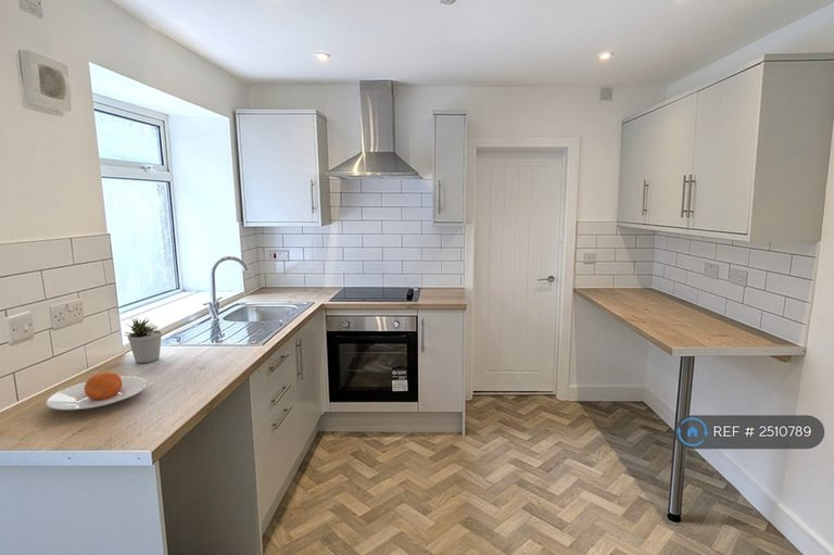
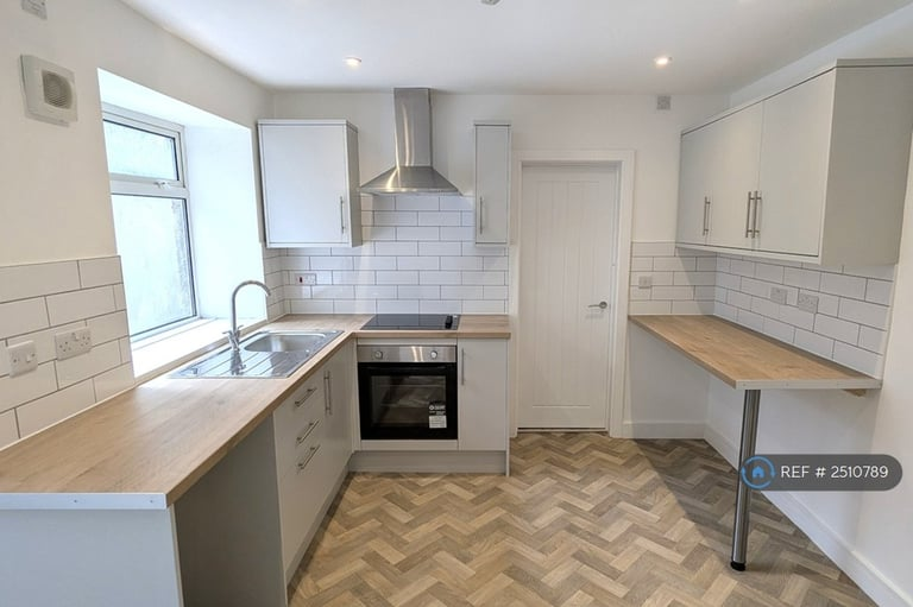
- potted plant (143, 338)
- plate (99, 388)
